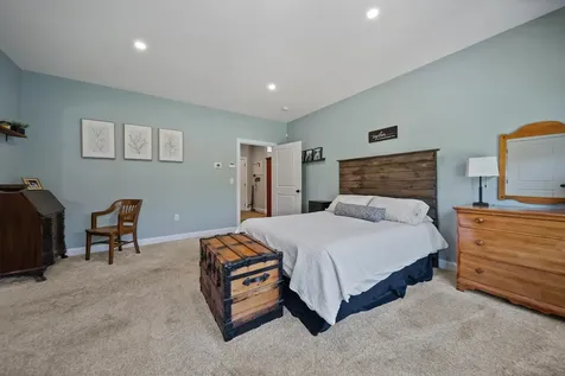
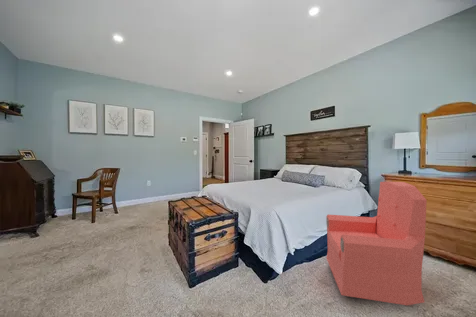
+ armchair (367, 233)
